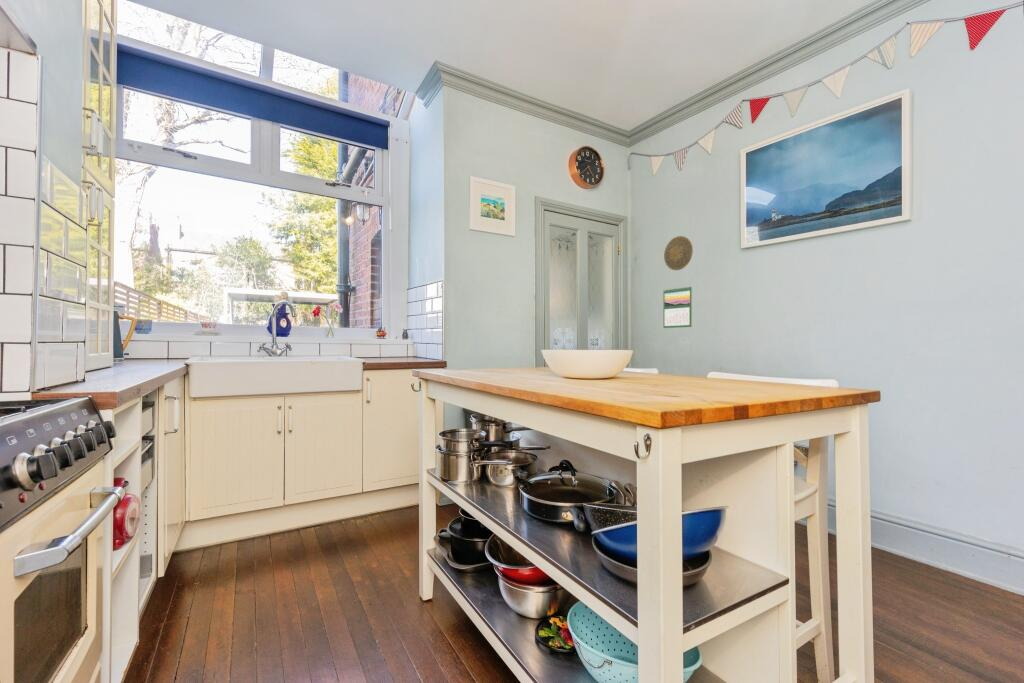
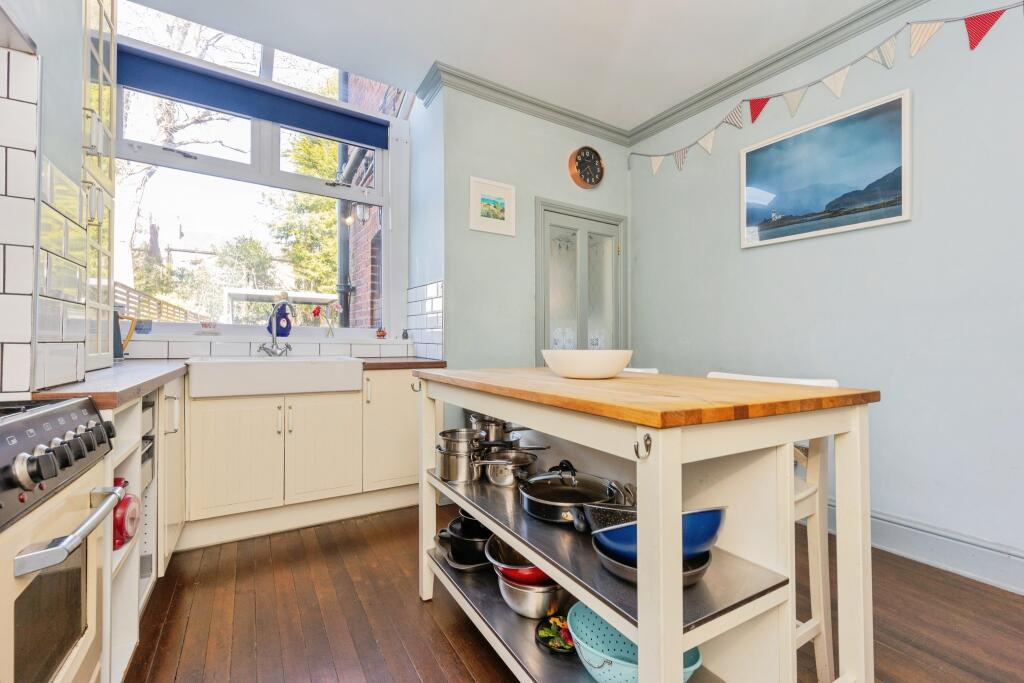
- calendar (677, 307)
- decorative plate (677, 253)
